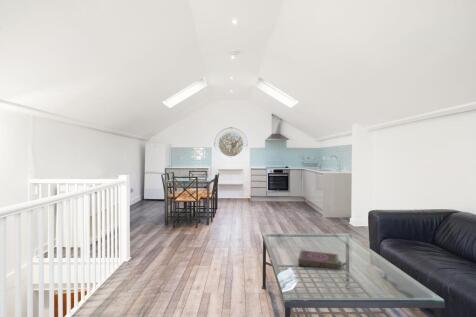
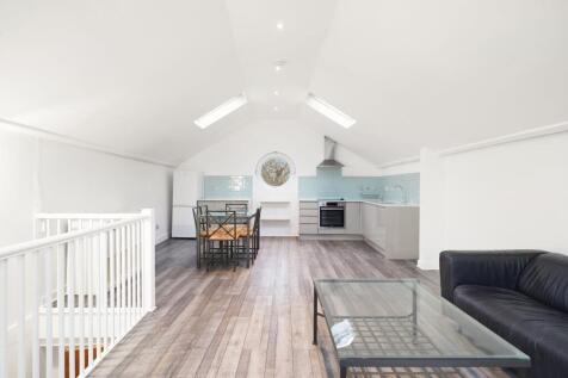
- book (318, 259)
